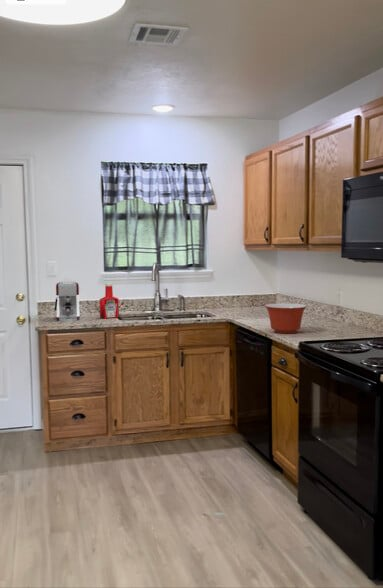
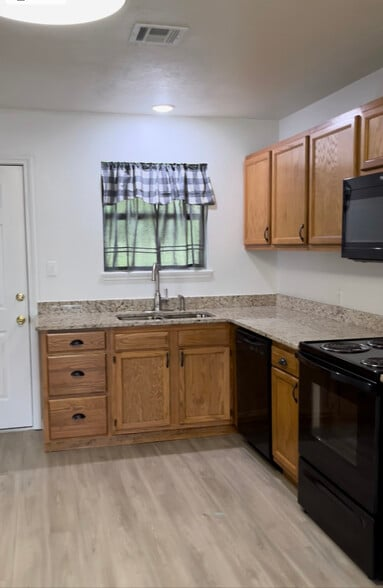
- mixing bowl (285, 318)
- coffee maker (67, 298)
- soap bottle (109, 300)
